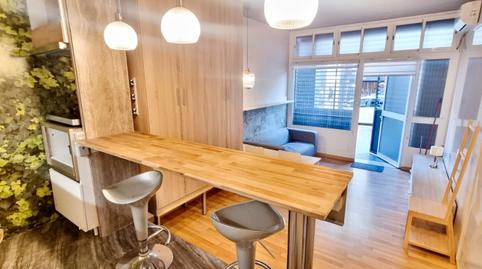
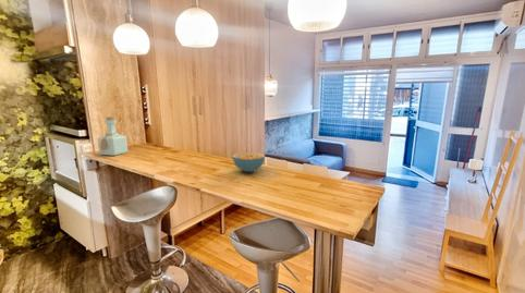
+ cereal bowl (248, 162)
+ bottle (110, 135)
